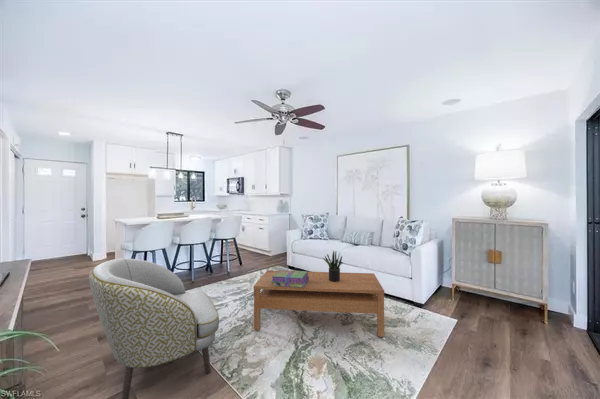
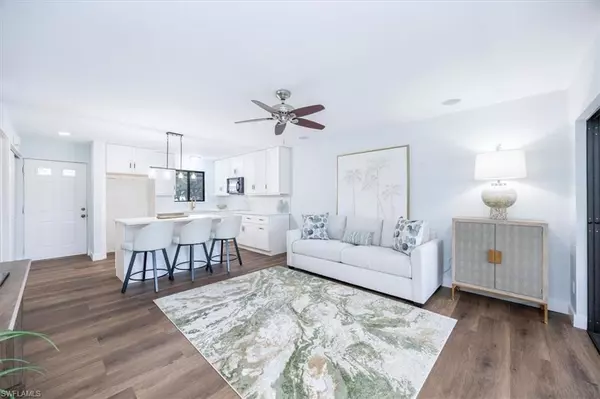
- potted plant (332, 265)
- coffee table (318, 299)
- armchair (158, 311)
- stack of books (290, 277)
